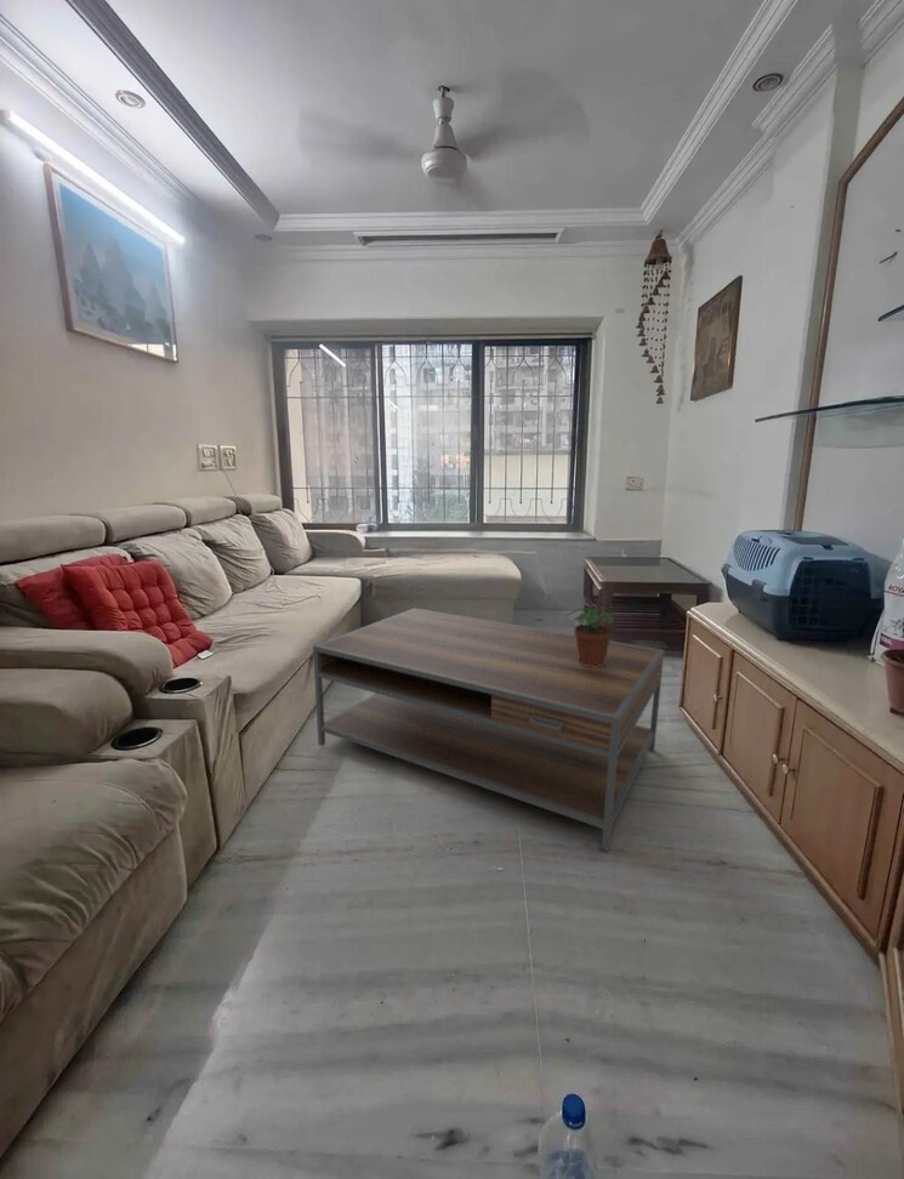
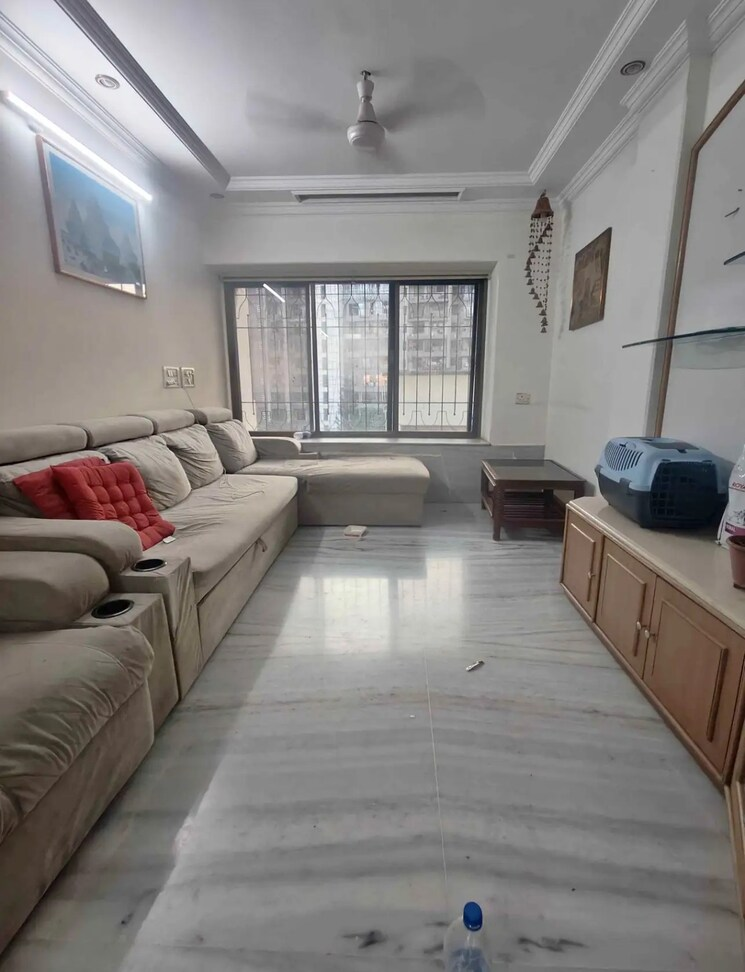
- coffee table (484, 700)
- potted plant (591, 633)
